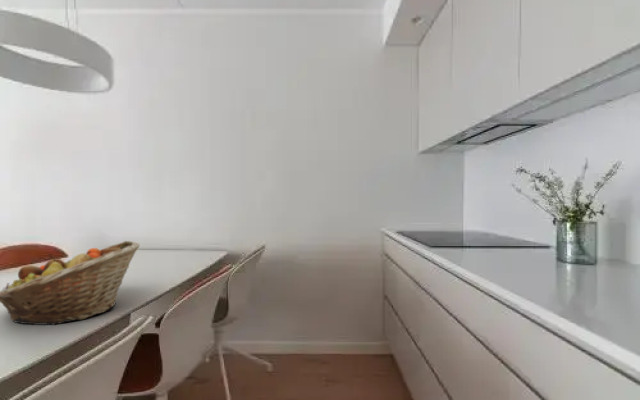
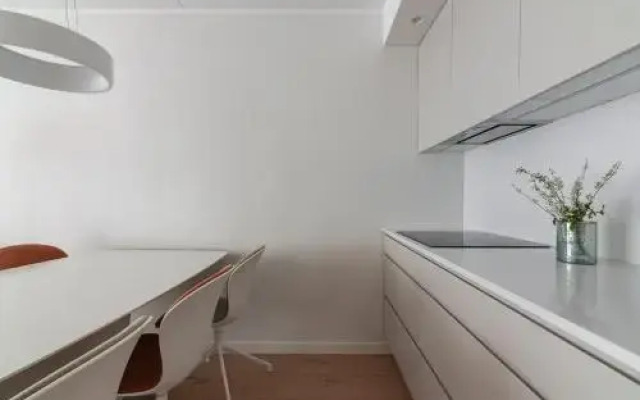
- fruit basket (73, 277)
